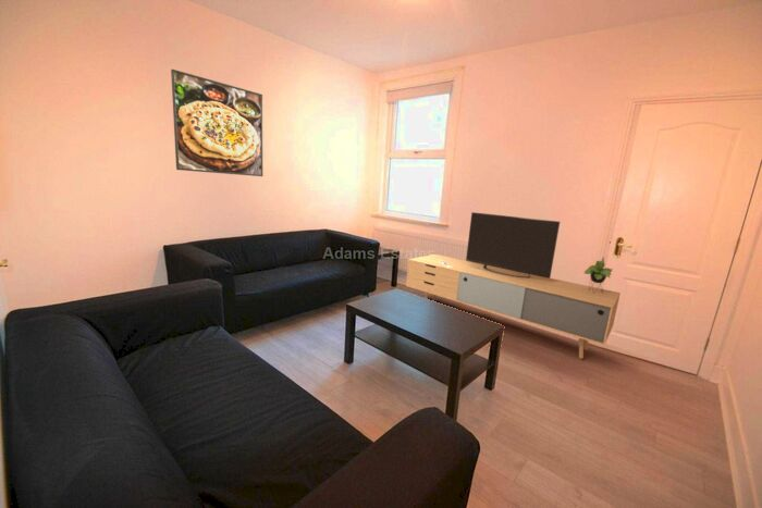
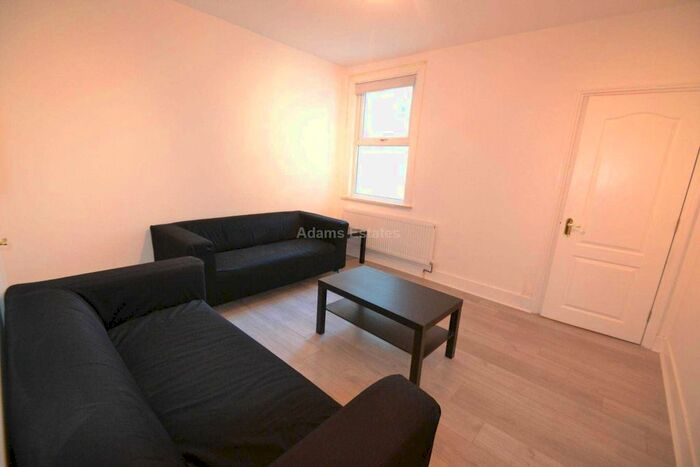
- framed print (222, 129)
- media console (502, 272)
